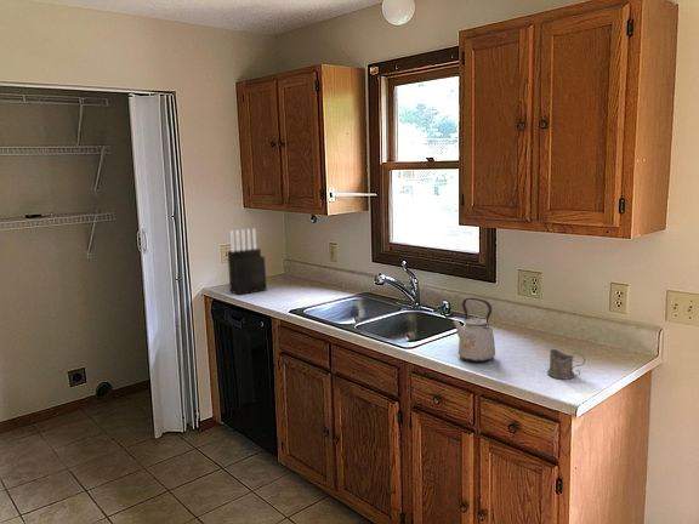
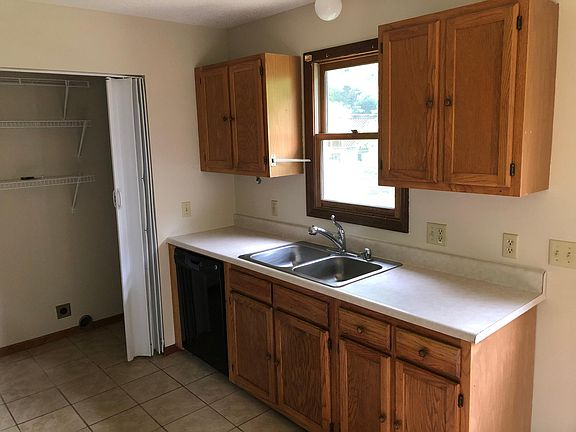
- tea glass holder (566, 363)
- knife block (248, 261)
- kettle (471, 328)
